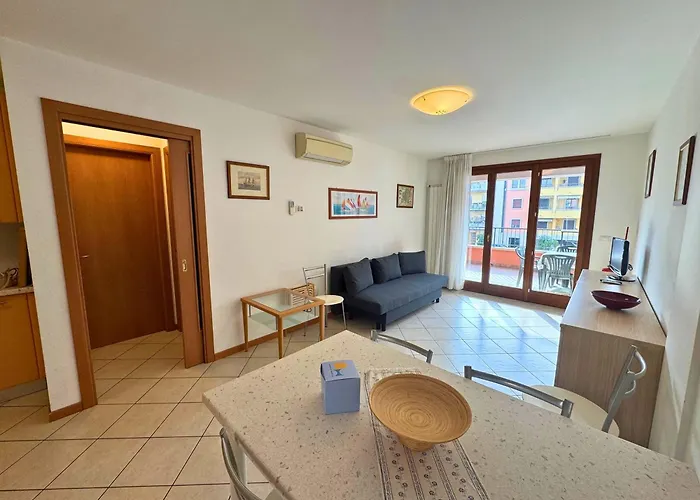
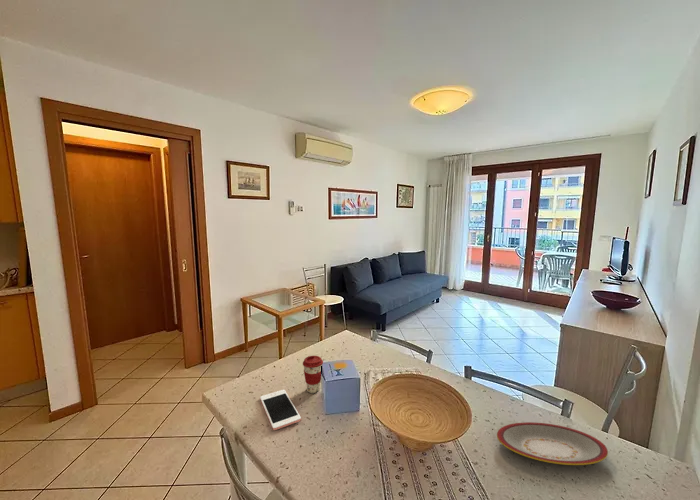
+ cell phone (279, 407)
+ plate (549, 445)
+ coffee cup (313, 374)
